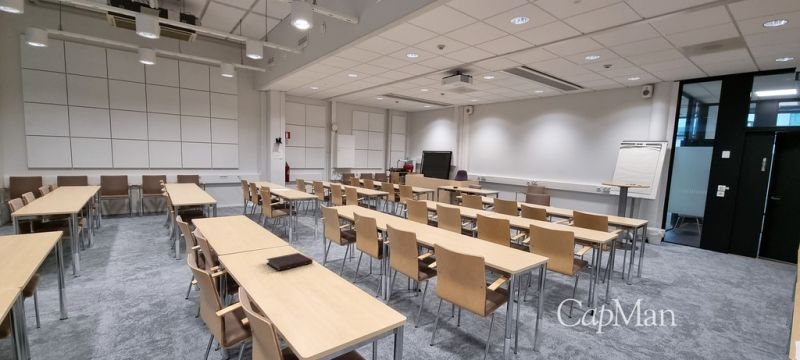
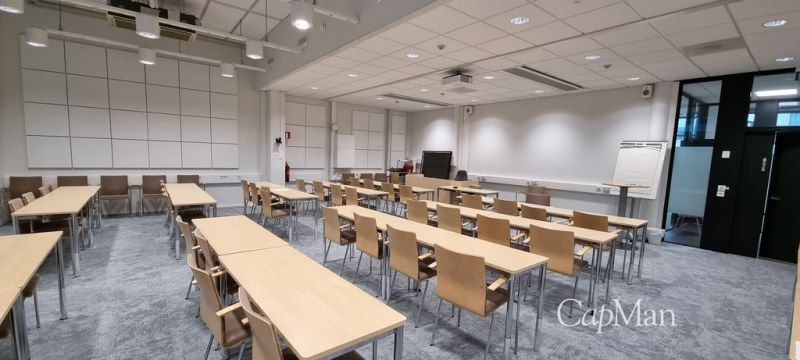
- notebook (289, 261)
